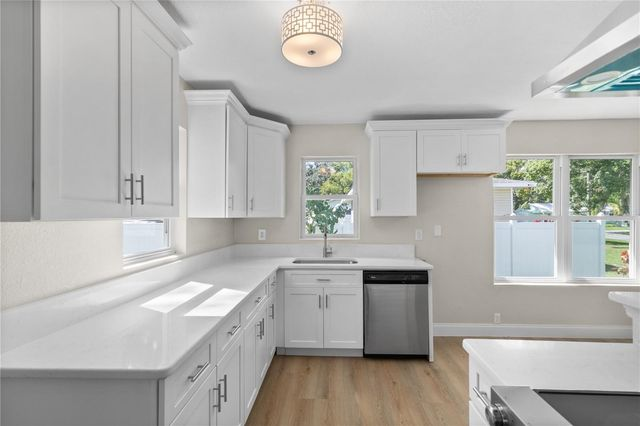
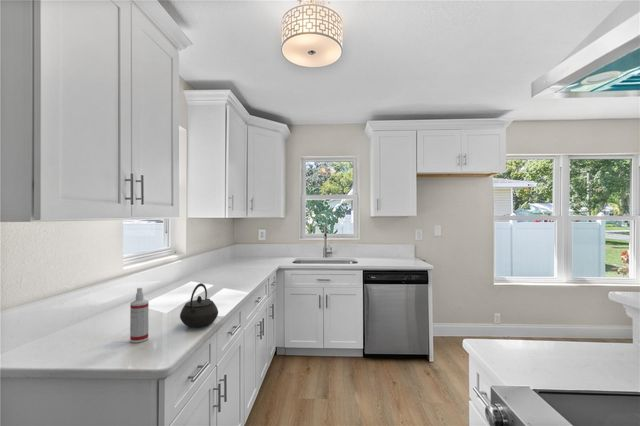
+ kettle (200, 303)
+ spray bottle (139, 313)
